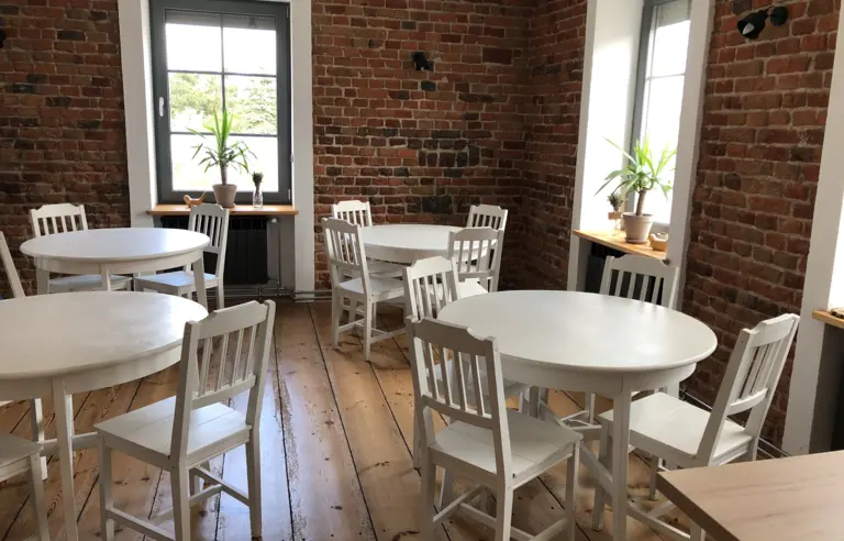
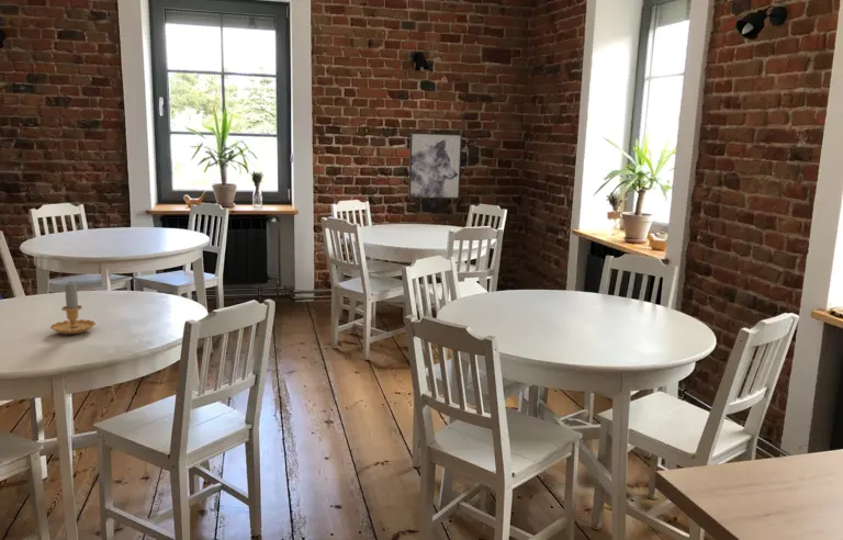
+ wall art (435, 166)
+ candle (70, 306)
